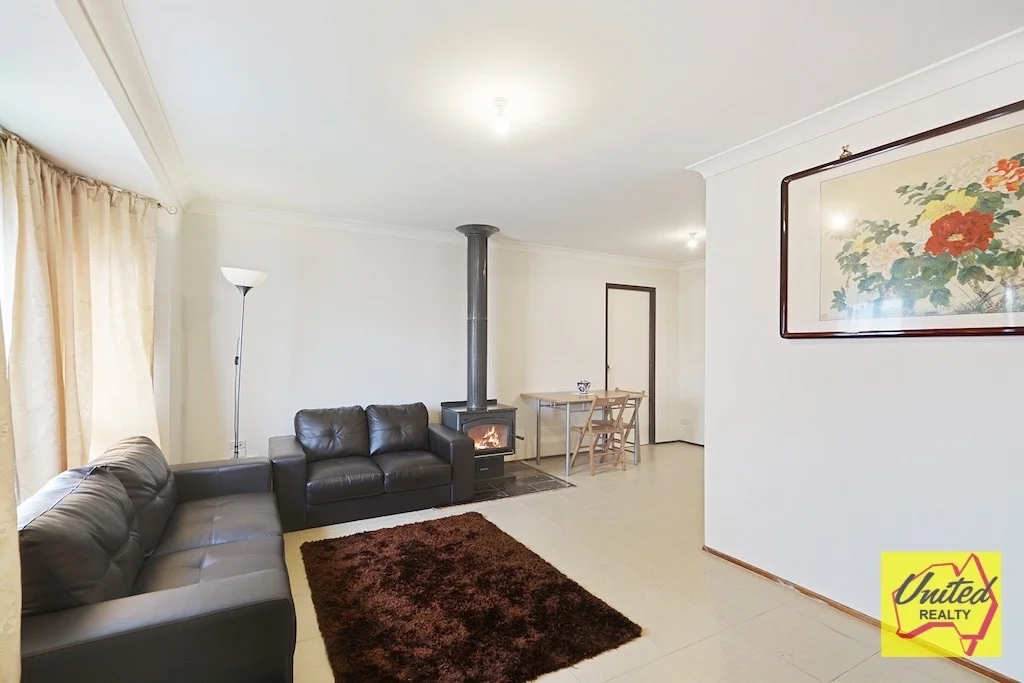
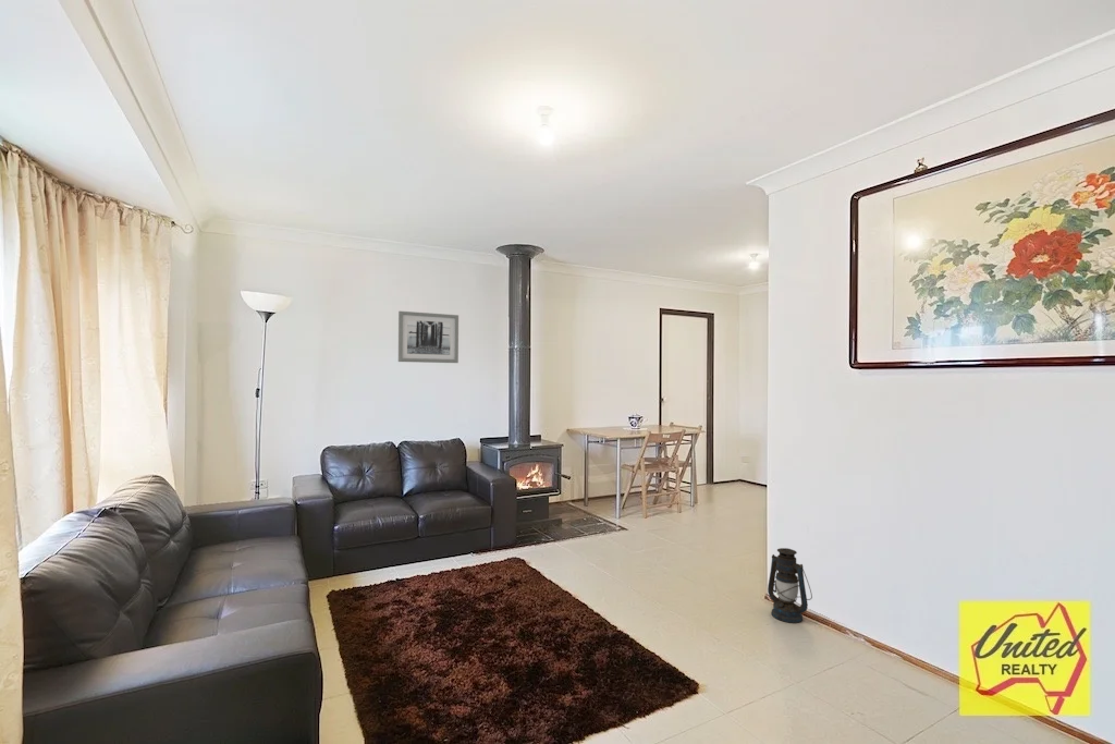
+ wall art (429, 338)
+ lantern (787, 582)
